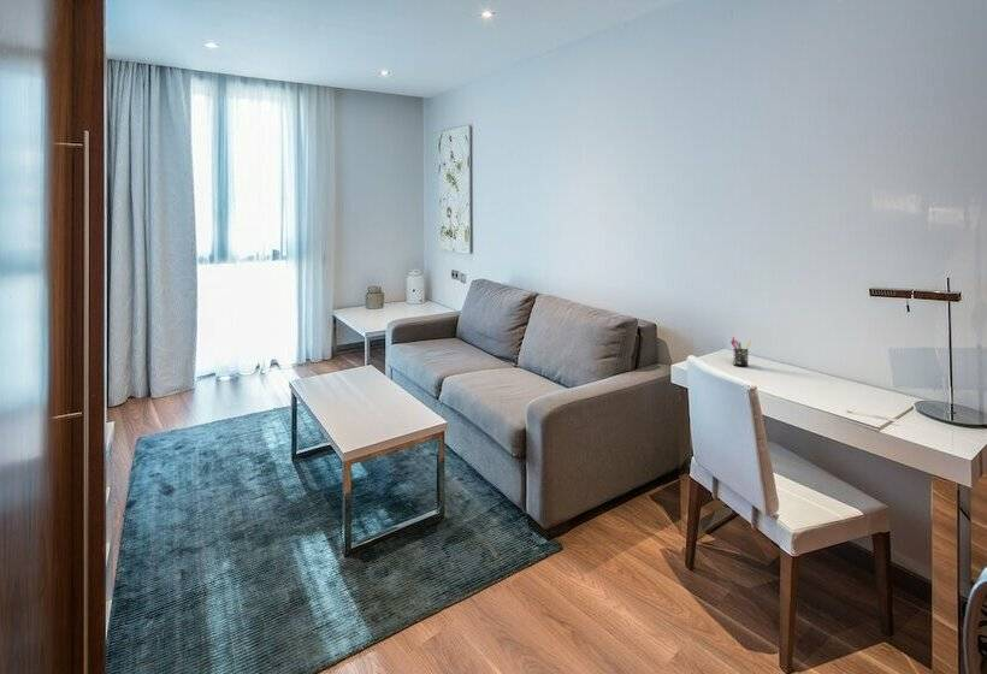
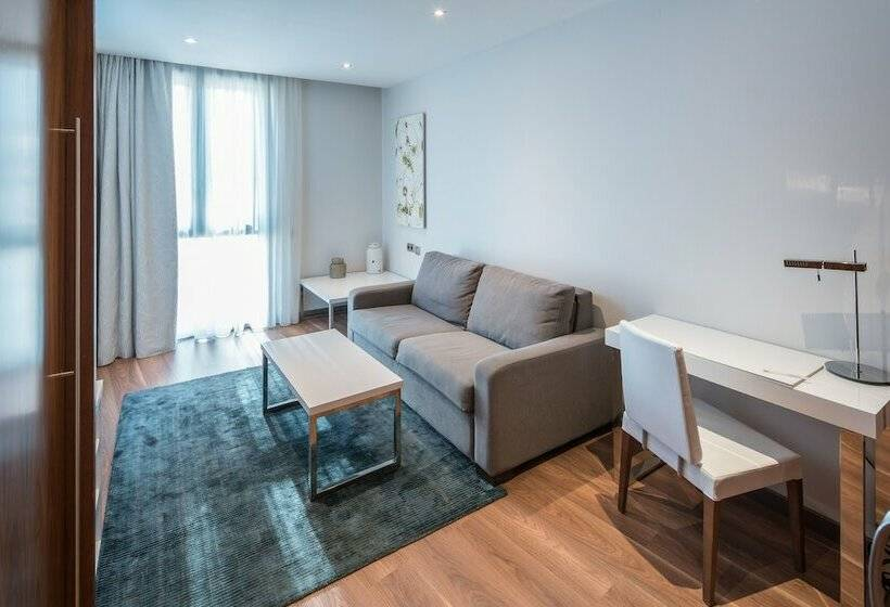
- pen holder (739, 350)
